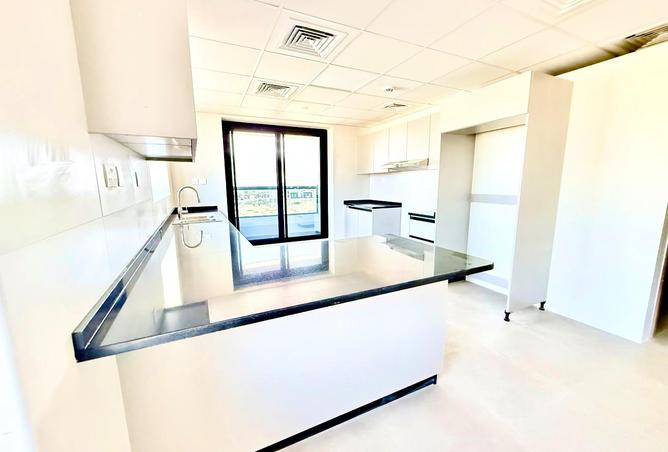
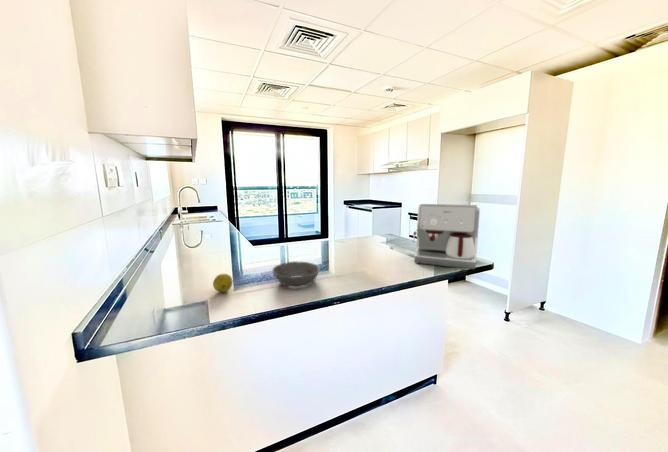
+ coffee maker (446, 233)
+ fruit (222, 282)
+ bowl (296, 274)
